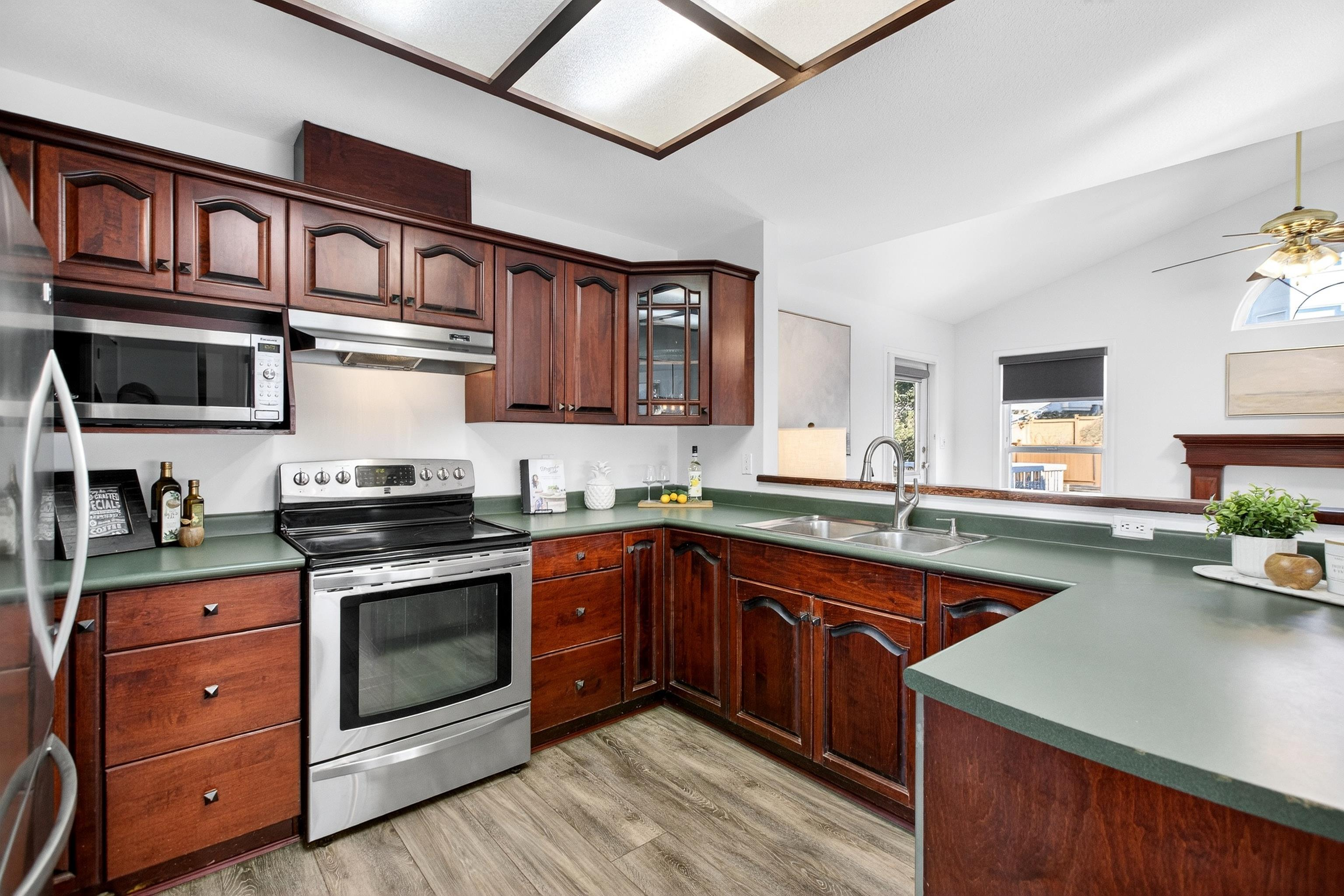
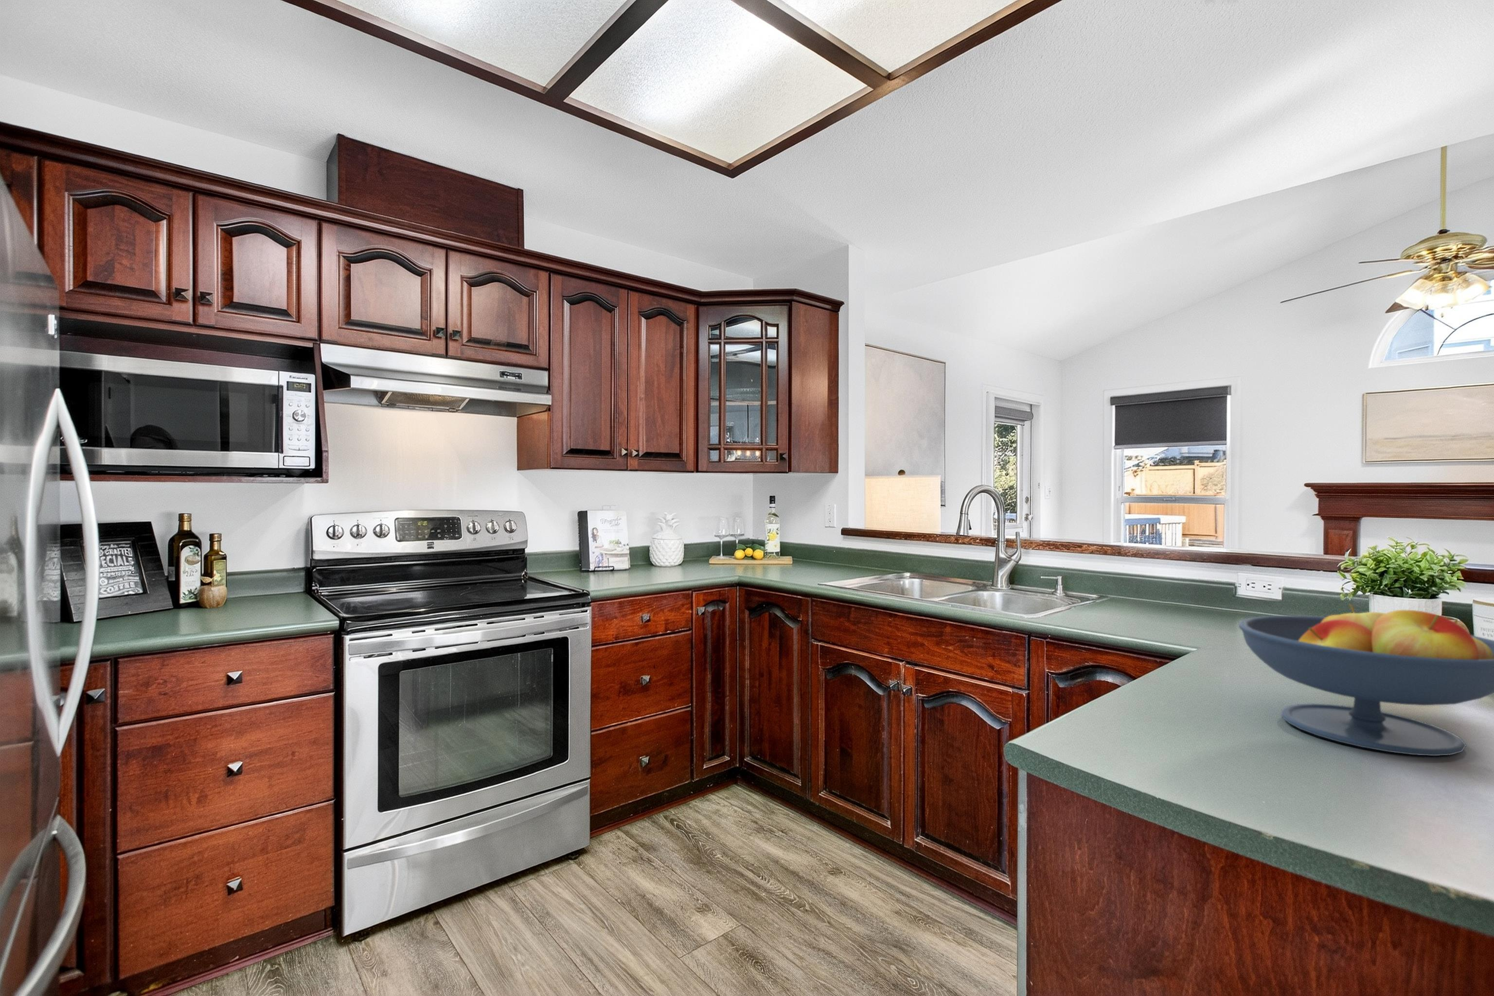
+ fruit bowl (1367, 666)
